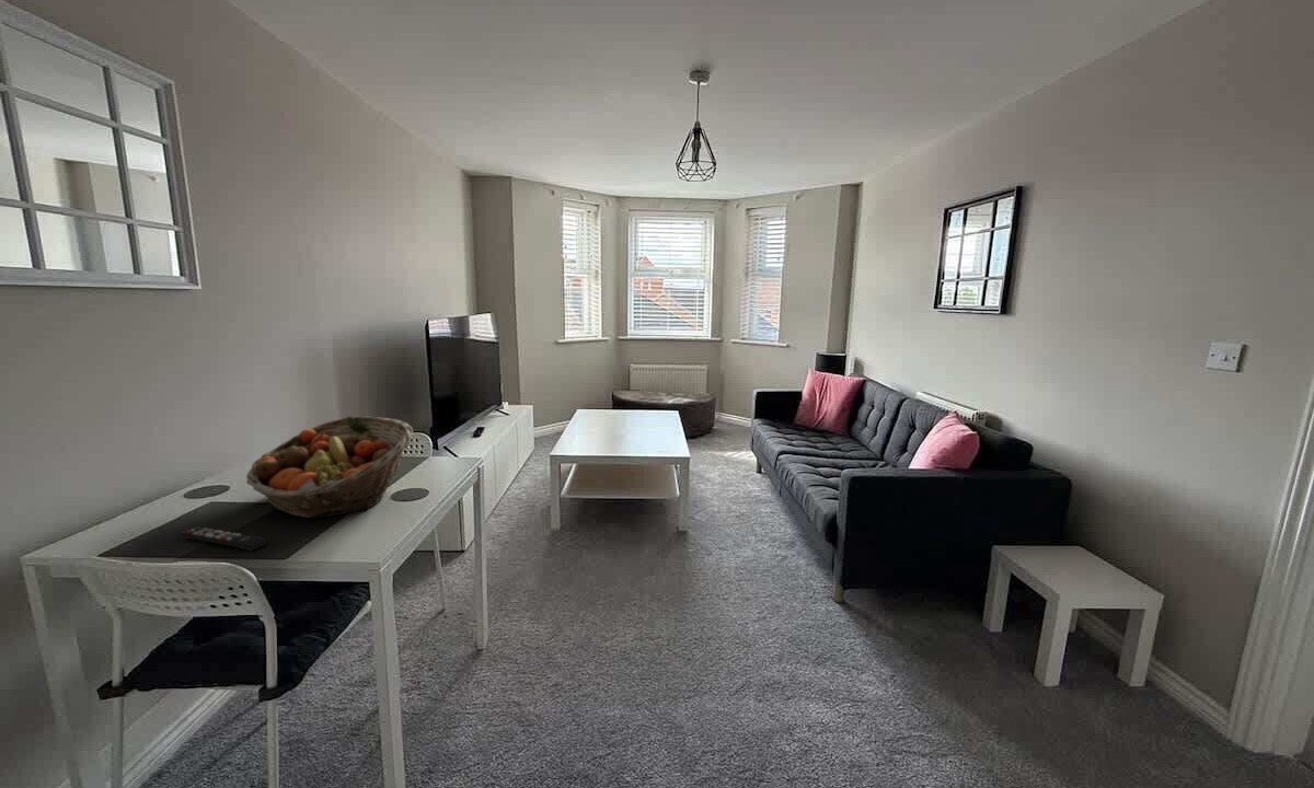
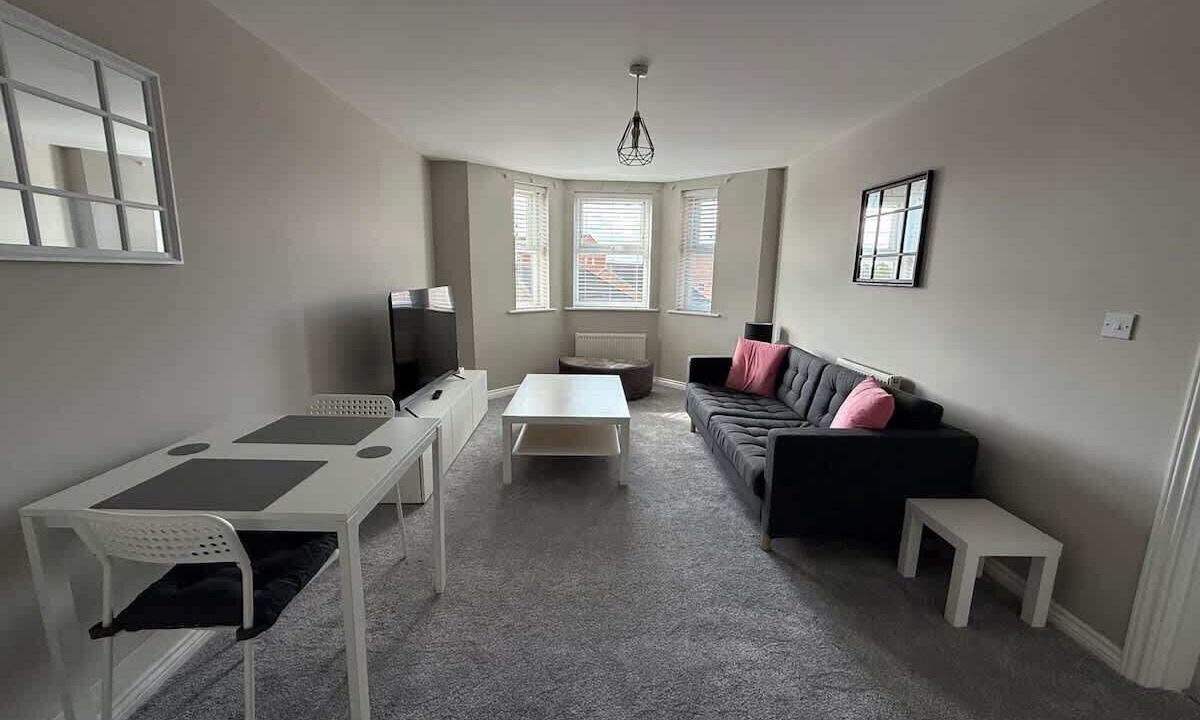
- remote control (222, 537)
- fruit basket (334, 463)
